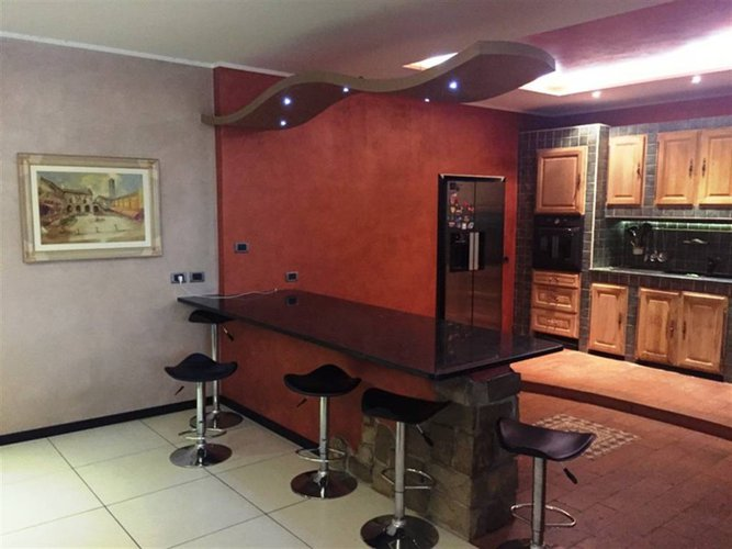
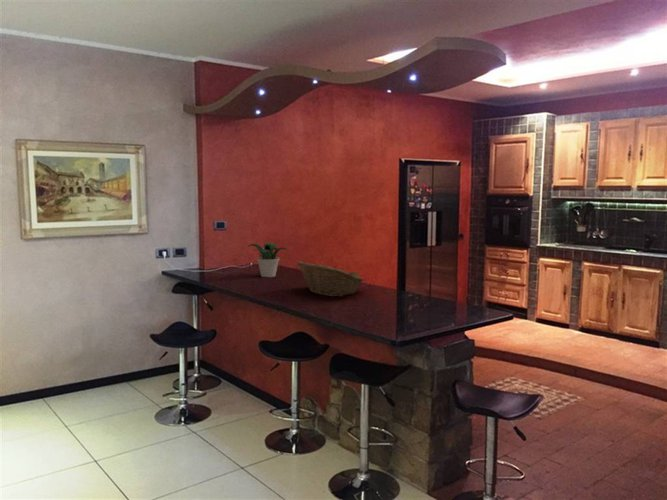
+ potted plant (267, 259)
+ fruit basket (329, 276)
